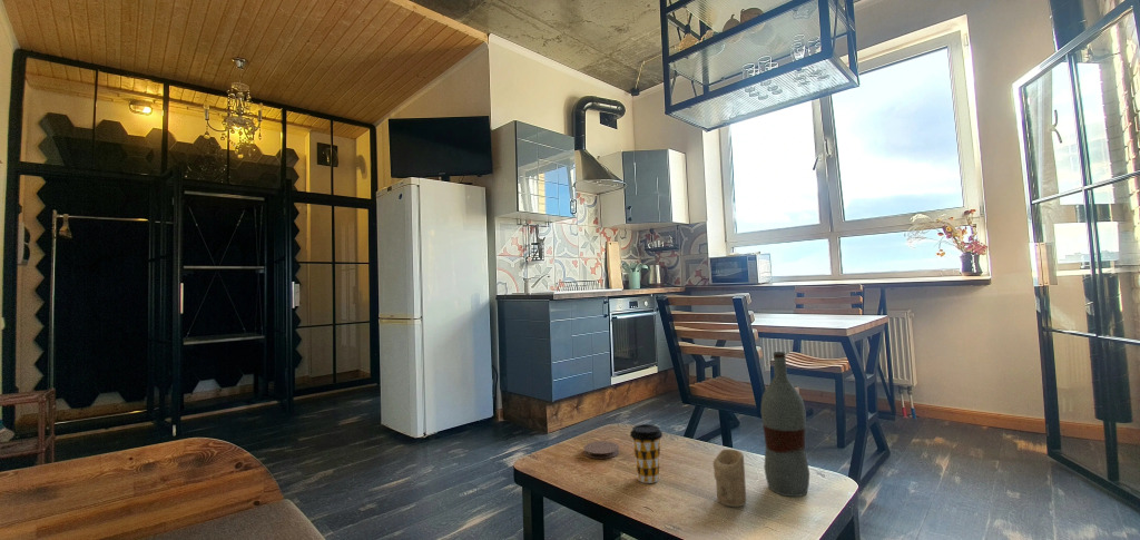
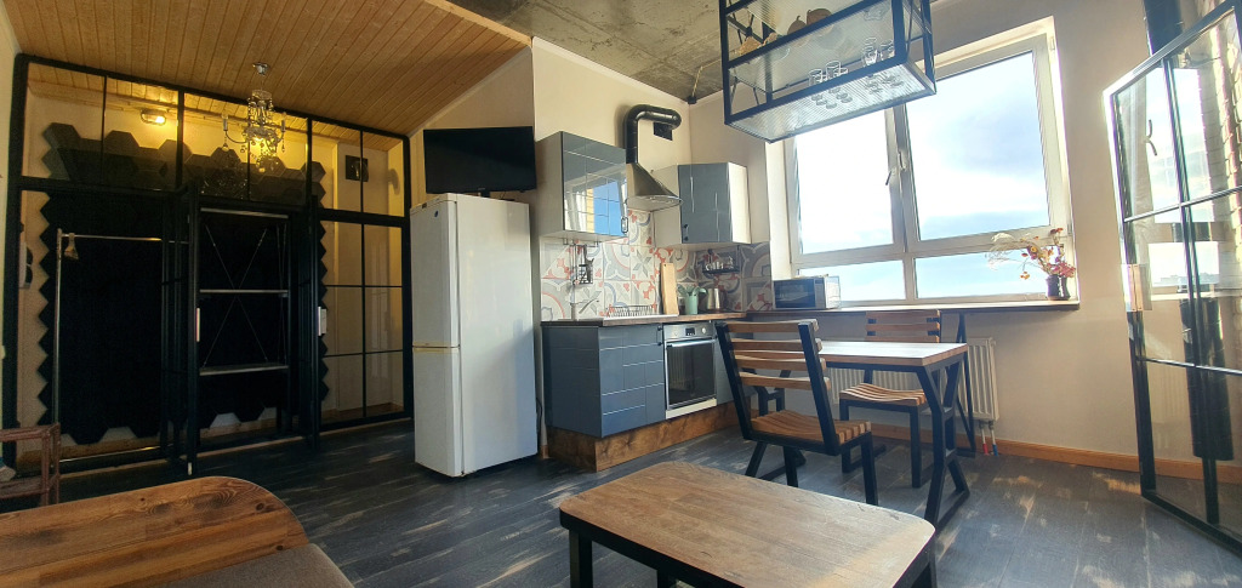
- coffee cup (647, 453)
- candle (729, 477)
- bottle (783, 420)
- coaster (601, 449)
